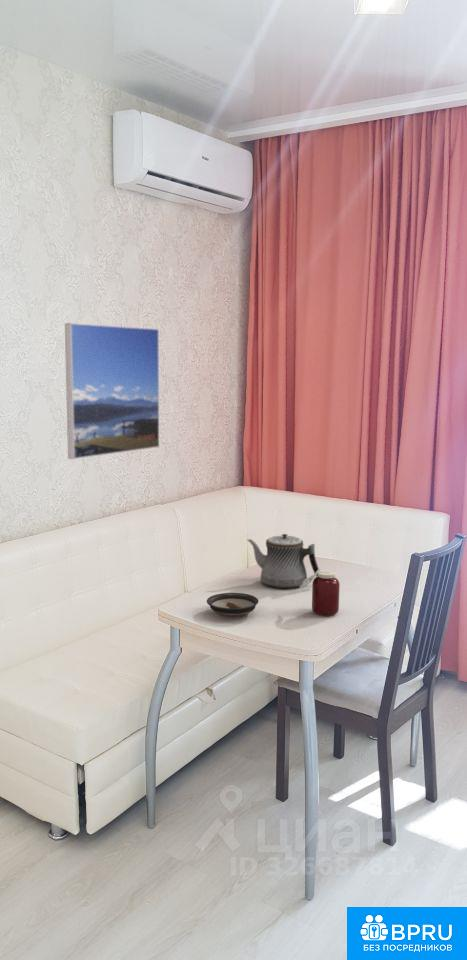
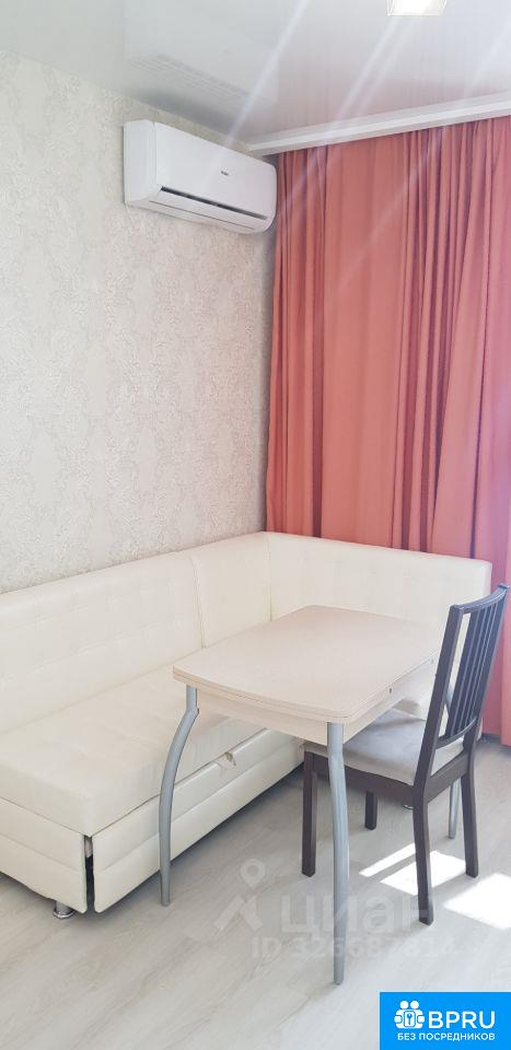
- jar (320, 591)
- teapot (283, 558)
- saucer (232, 606)
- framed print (115, 390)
